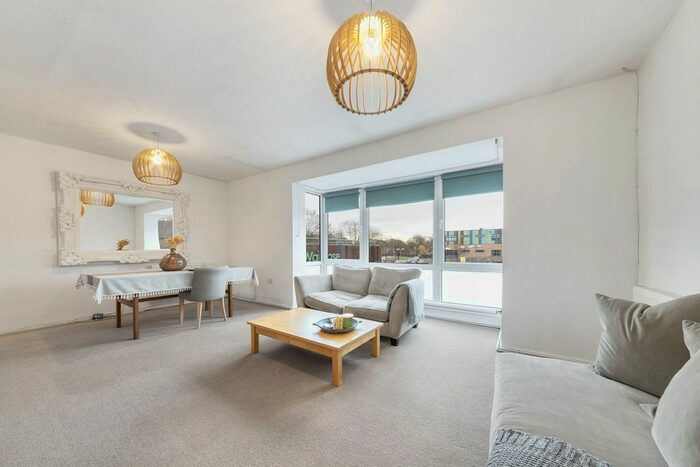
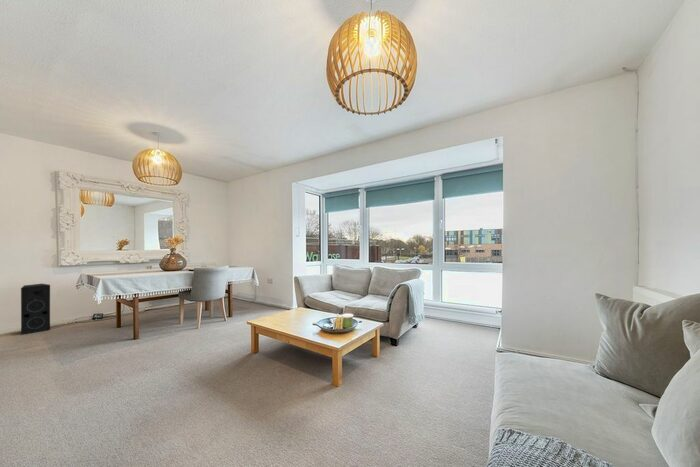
+ speaker (34, 308)
